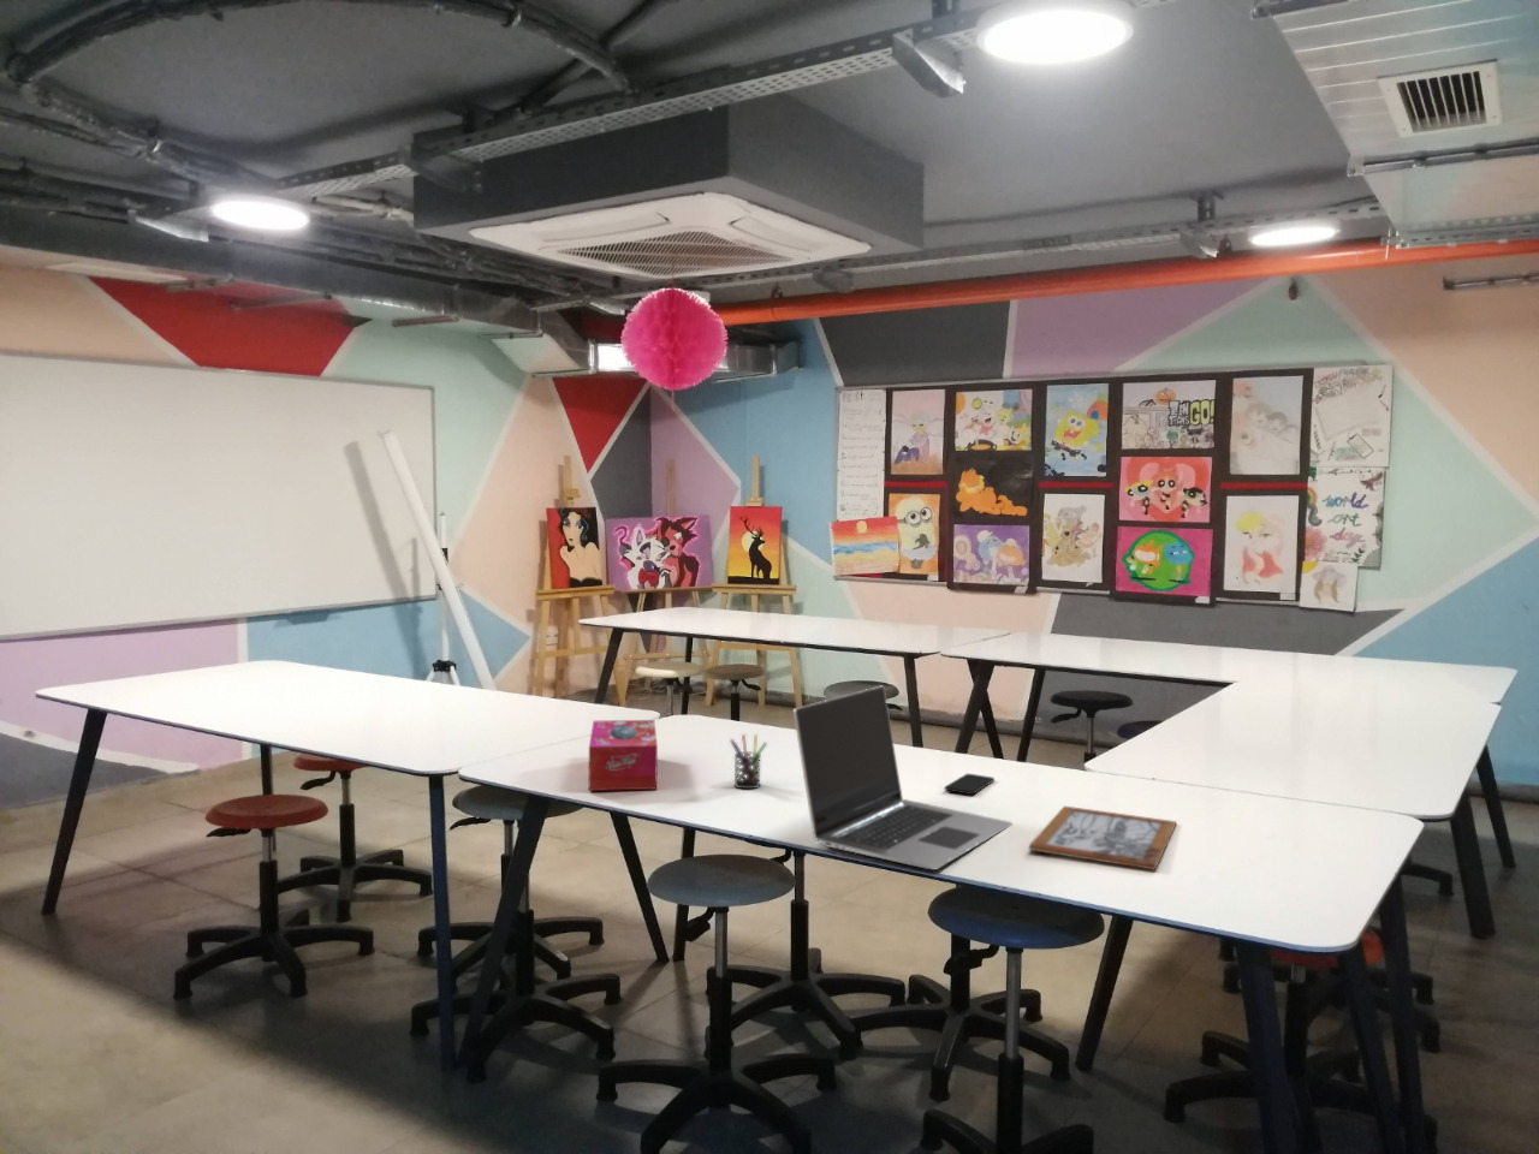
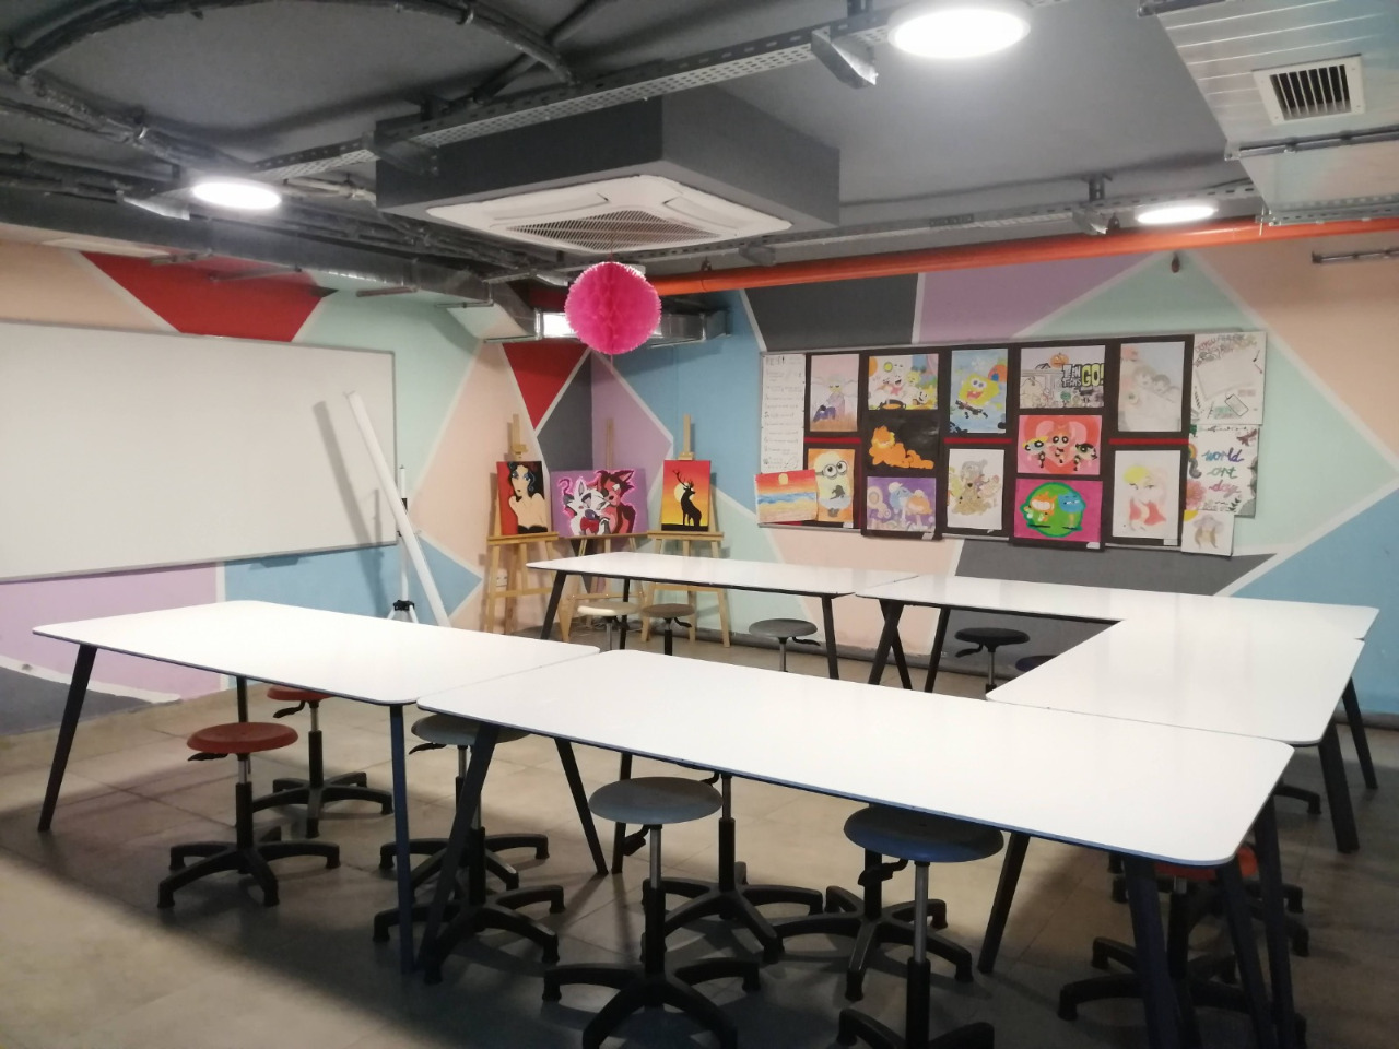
- pen holder (749, 759)
- tissue box (623, 753)
- laptop (897, 769)
- smartphone (969, 784)
- picture frame (1105, 834)
